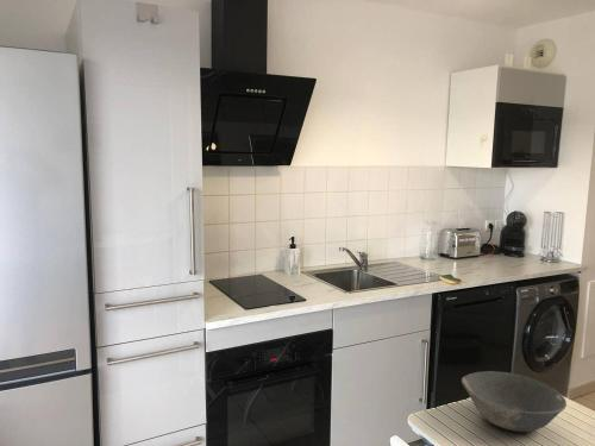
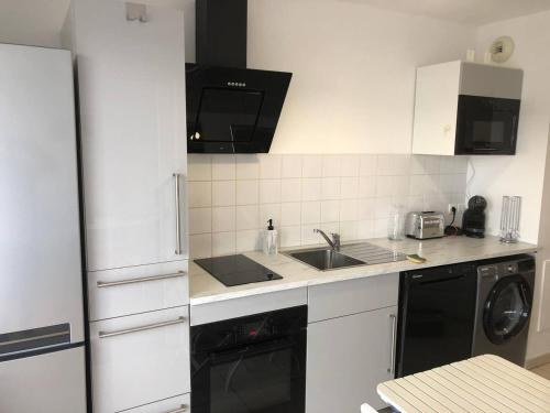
- bowl (511, 404)
